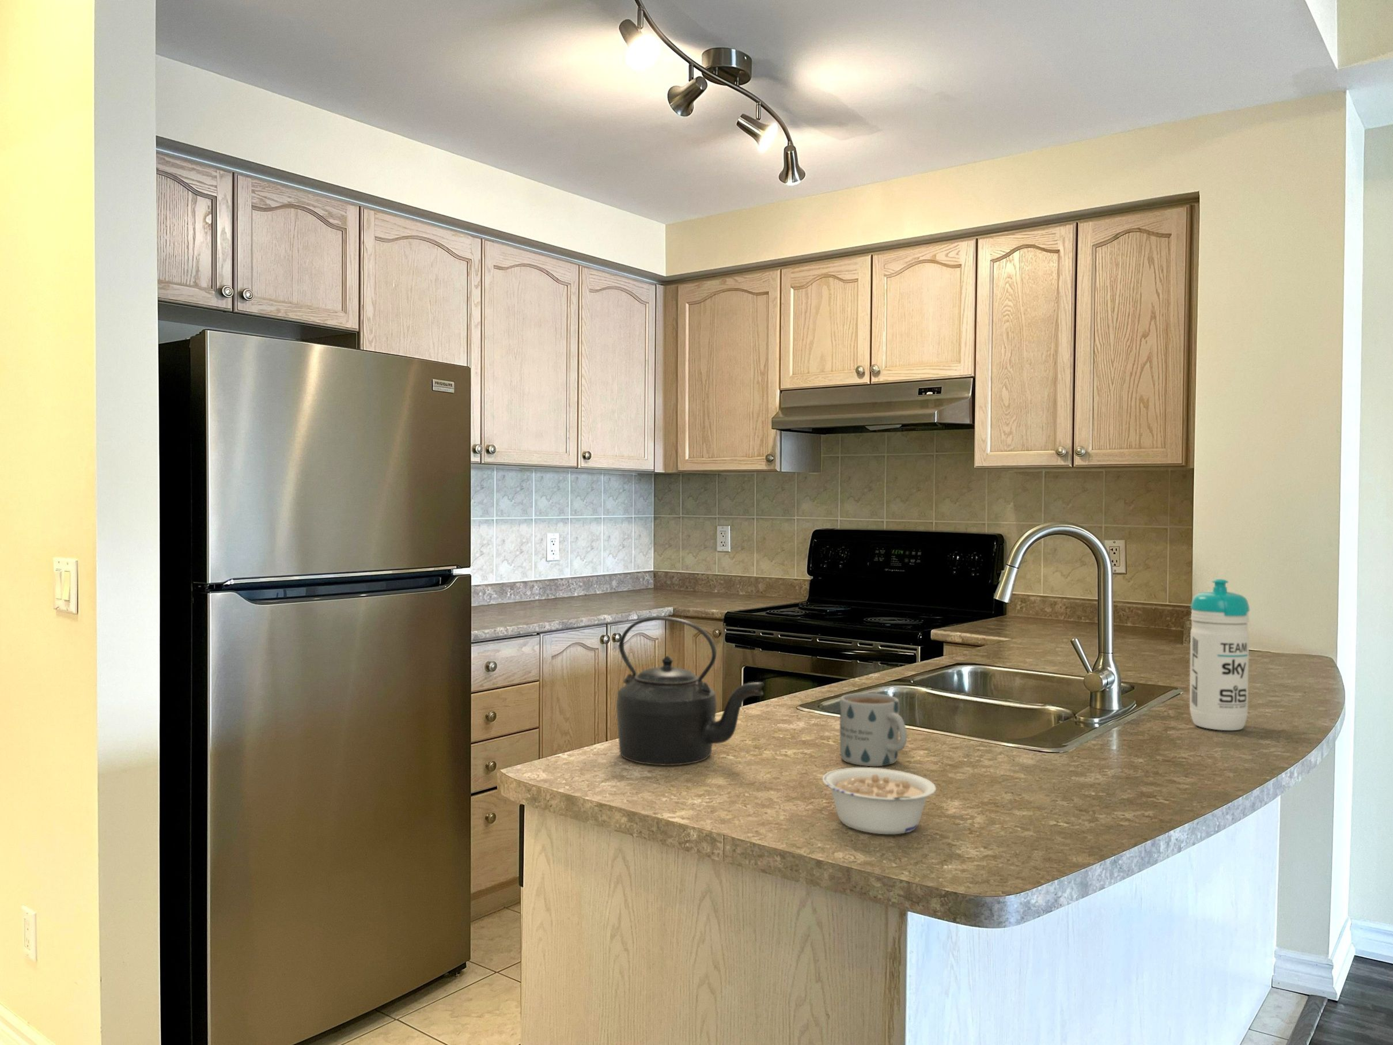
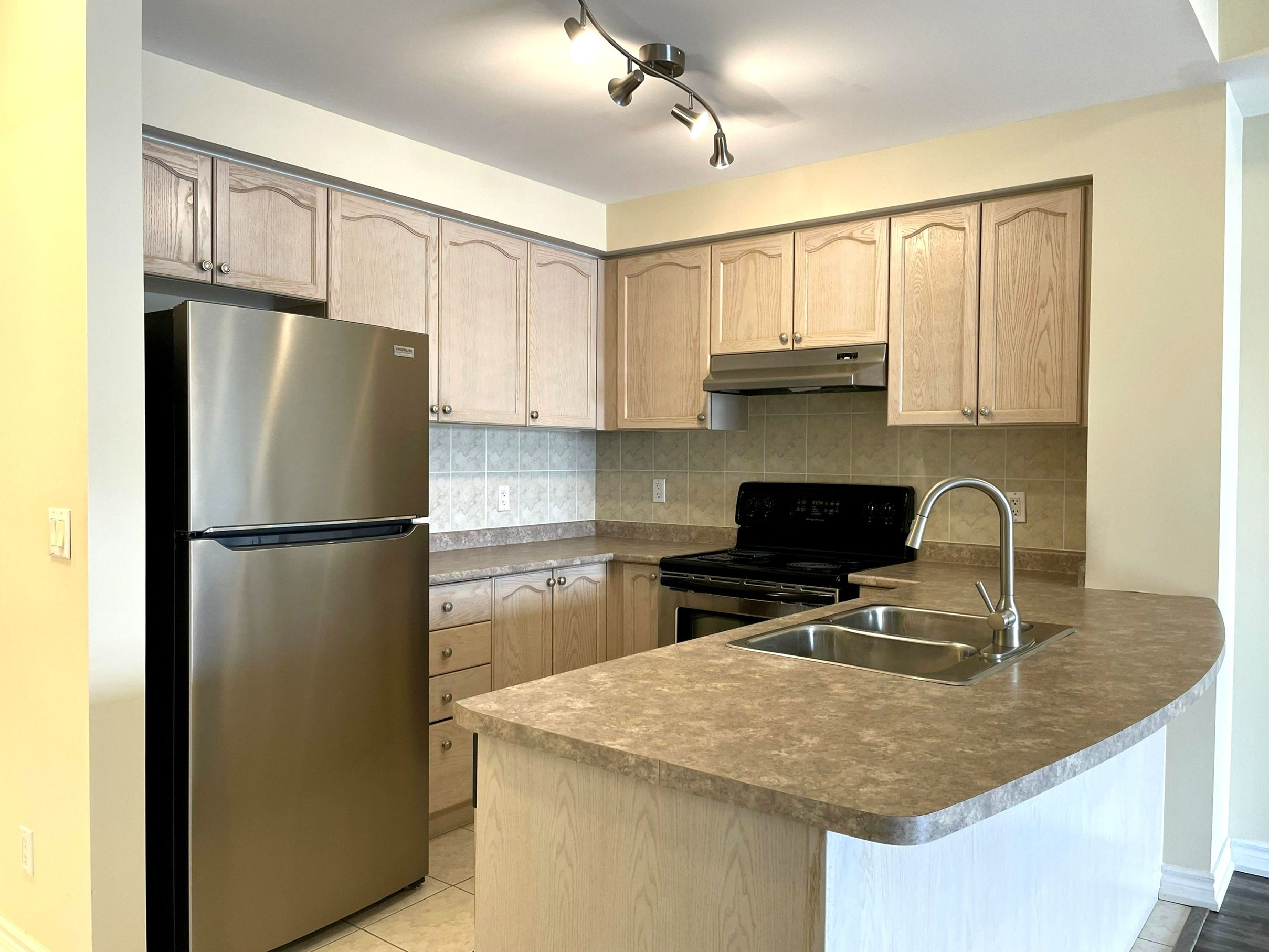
- water bottle (1220, 653)
- mug (876, 731)
- kettle (689, 687)
- legume (881, 799)
